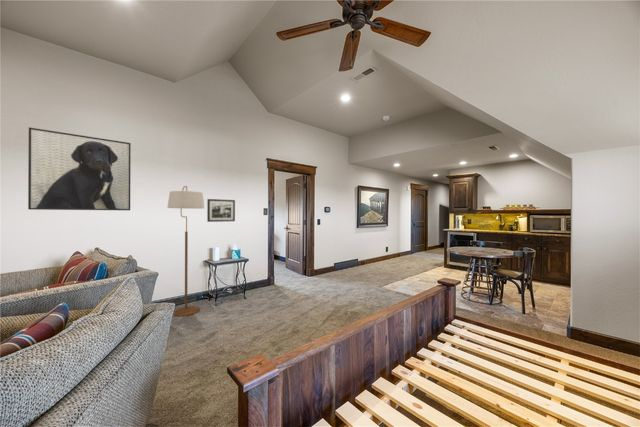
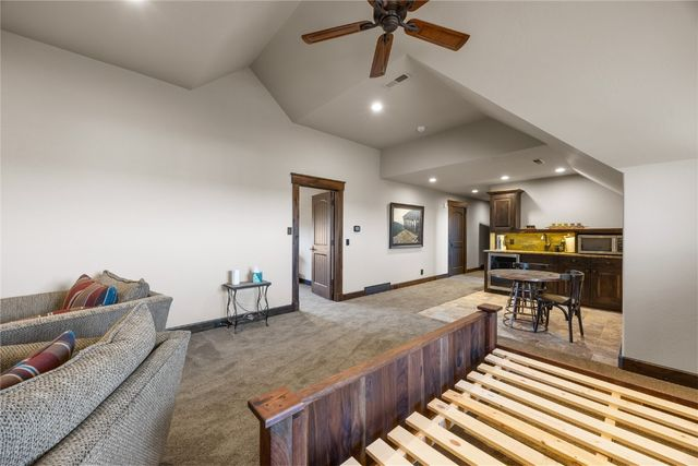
- floor lamp (185, 248)
- picture frame (221, 210)
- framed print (84, 173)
